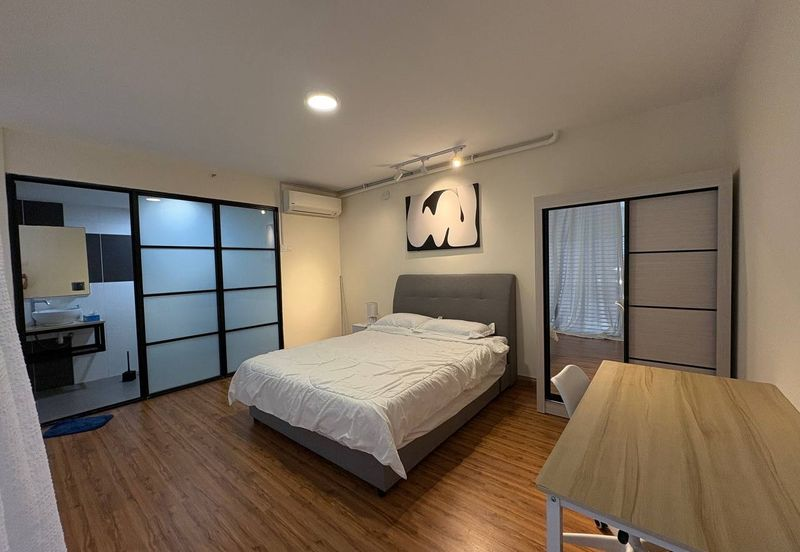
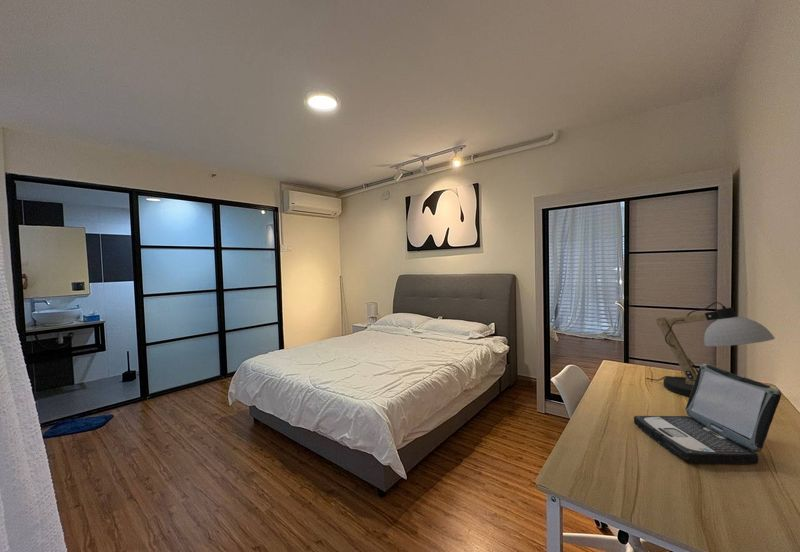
+ desk lamp (705, 345)
+ laptop (698, 407)
